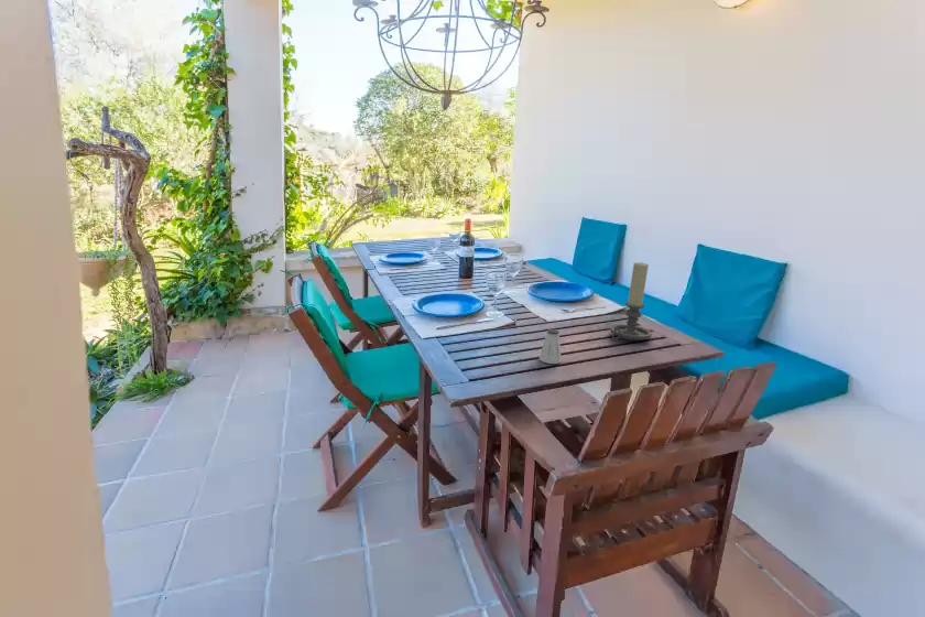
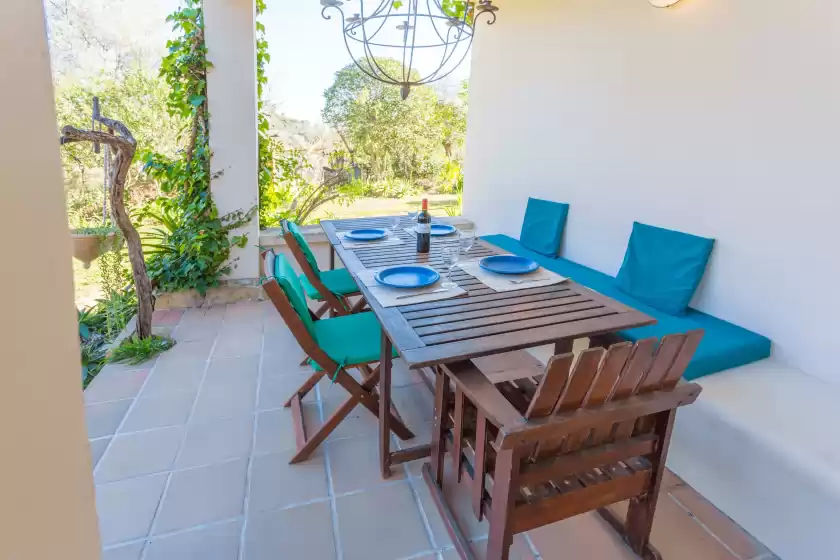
- candle holder (632, 300)
- saltshaker (552, 345)
